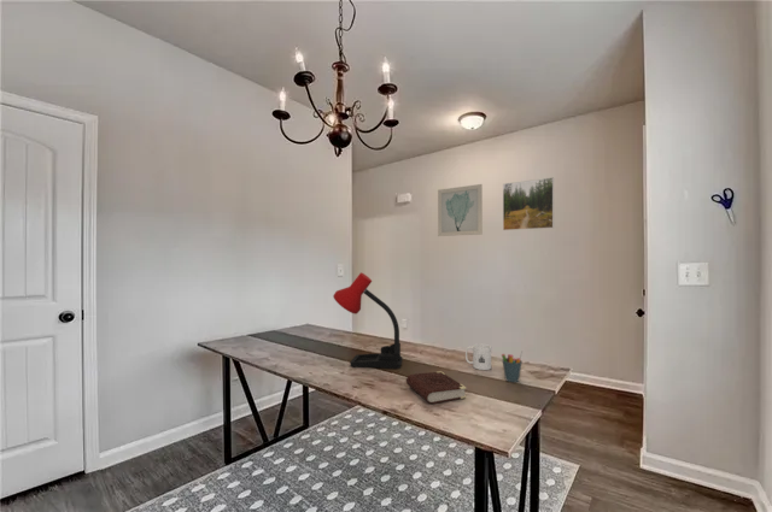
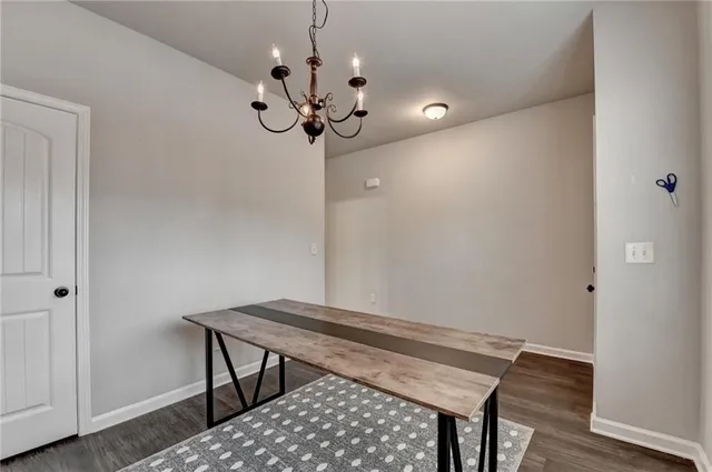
- desk lamp (359, 310)
- wall art (458, 211)
- pen holder (511, 365)
- book (434, 386)
- mug (478, 355)
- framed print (527, 205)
